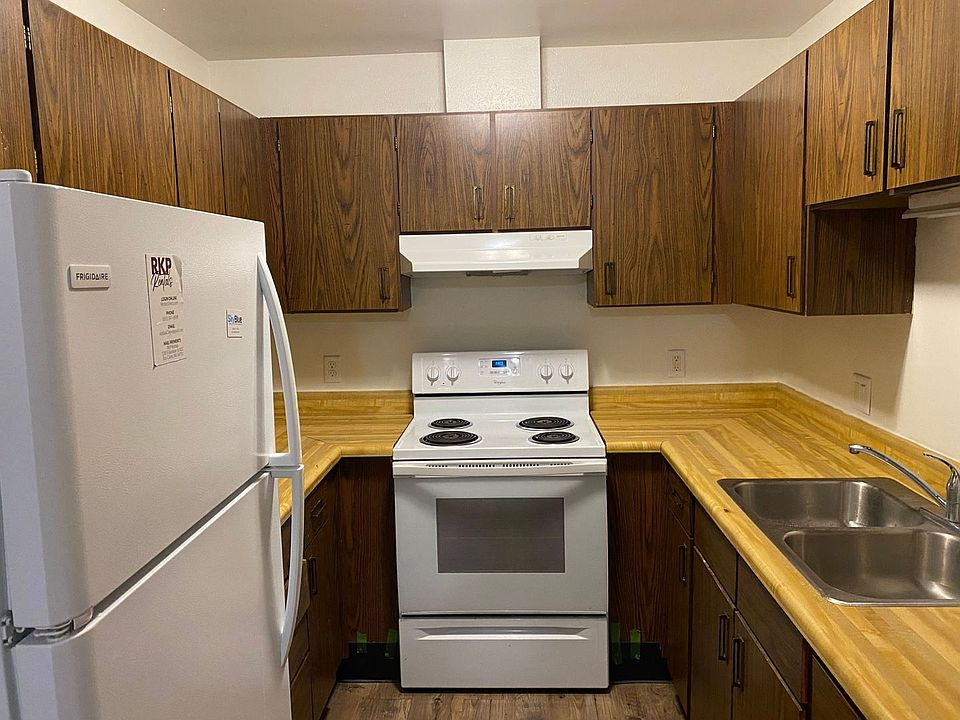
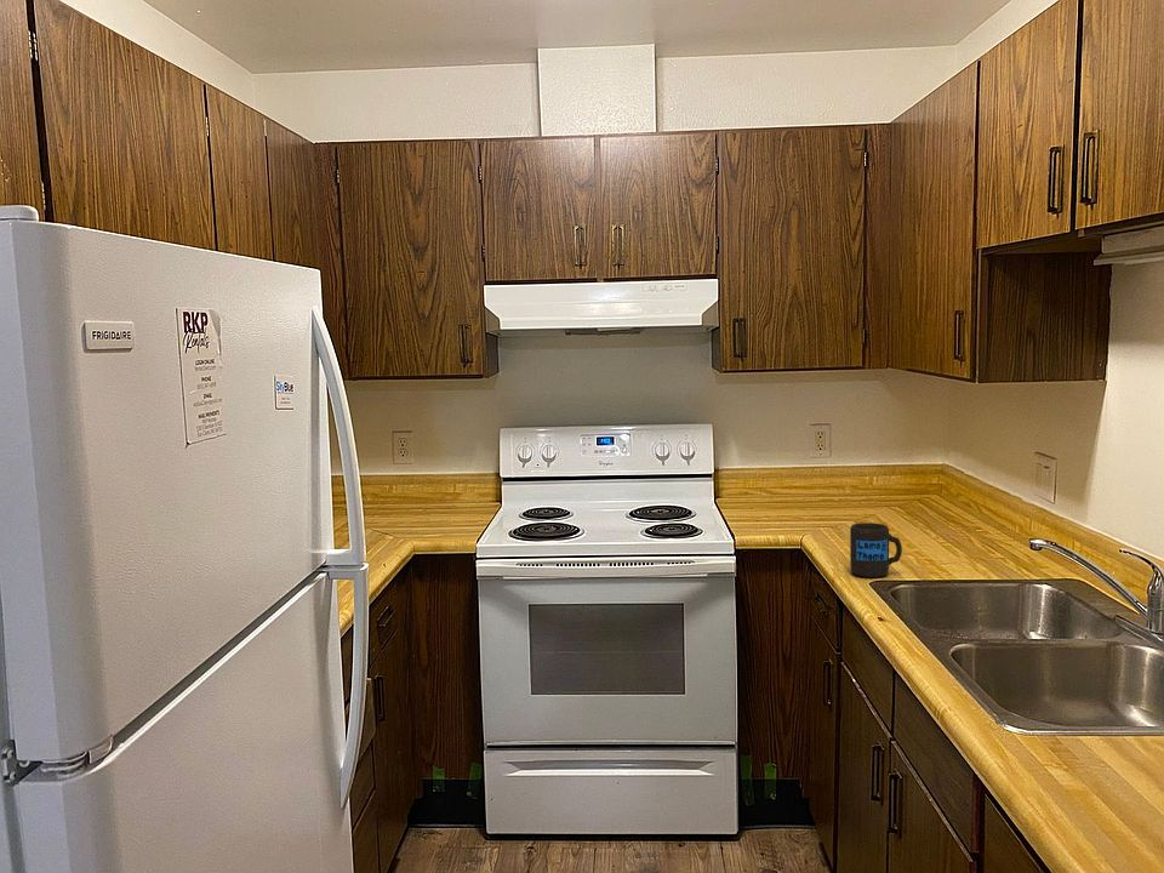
+ mug (875, 549)
